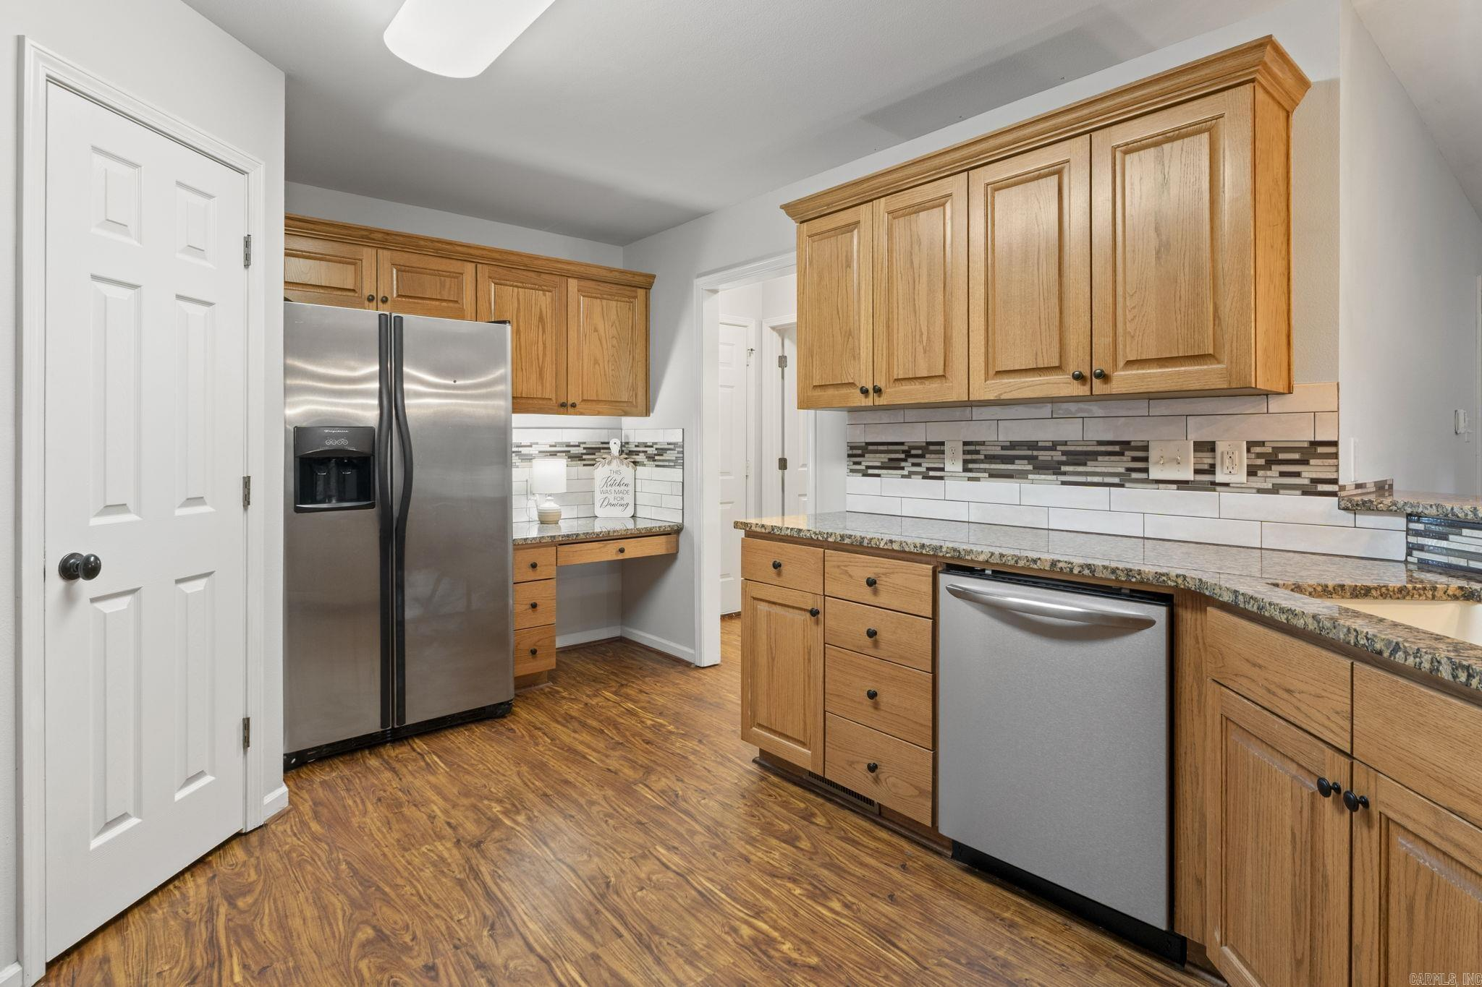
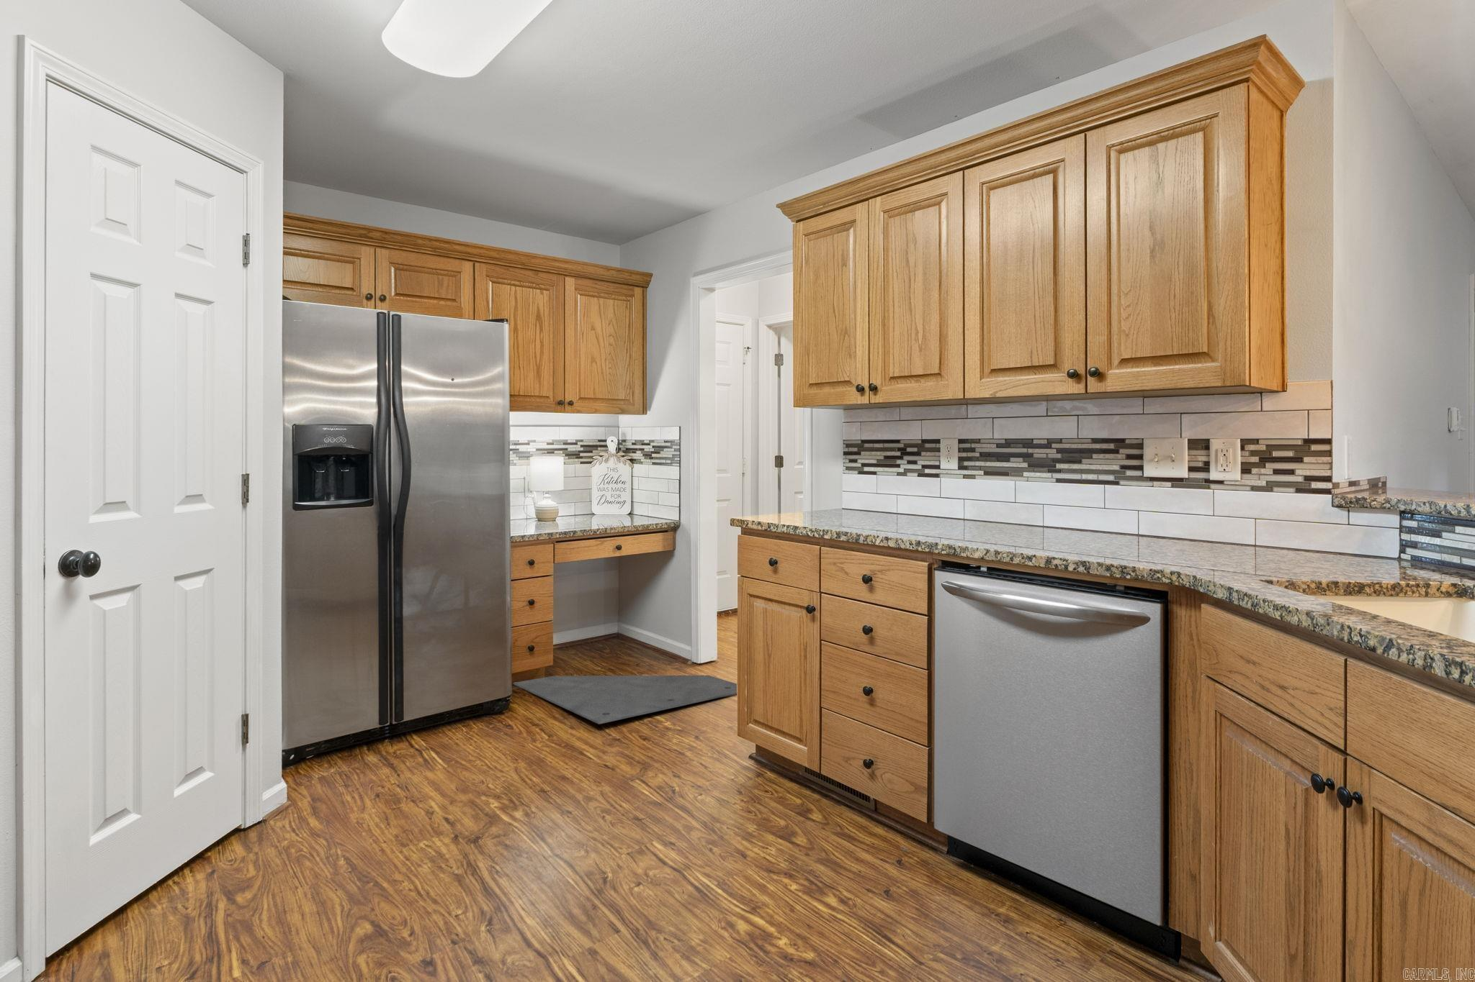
+ door mat (631, 686)
